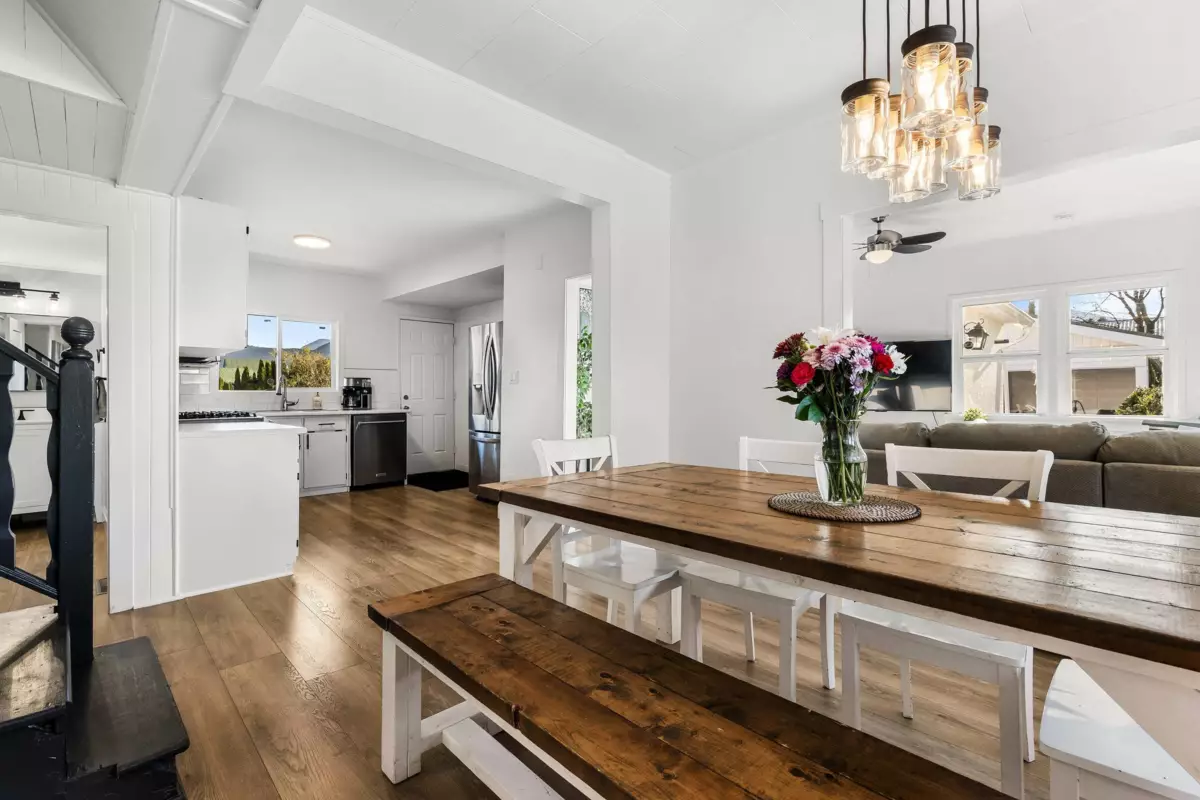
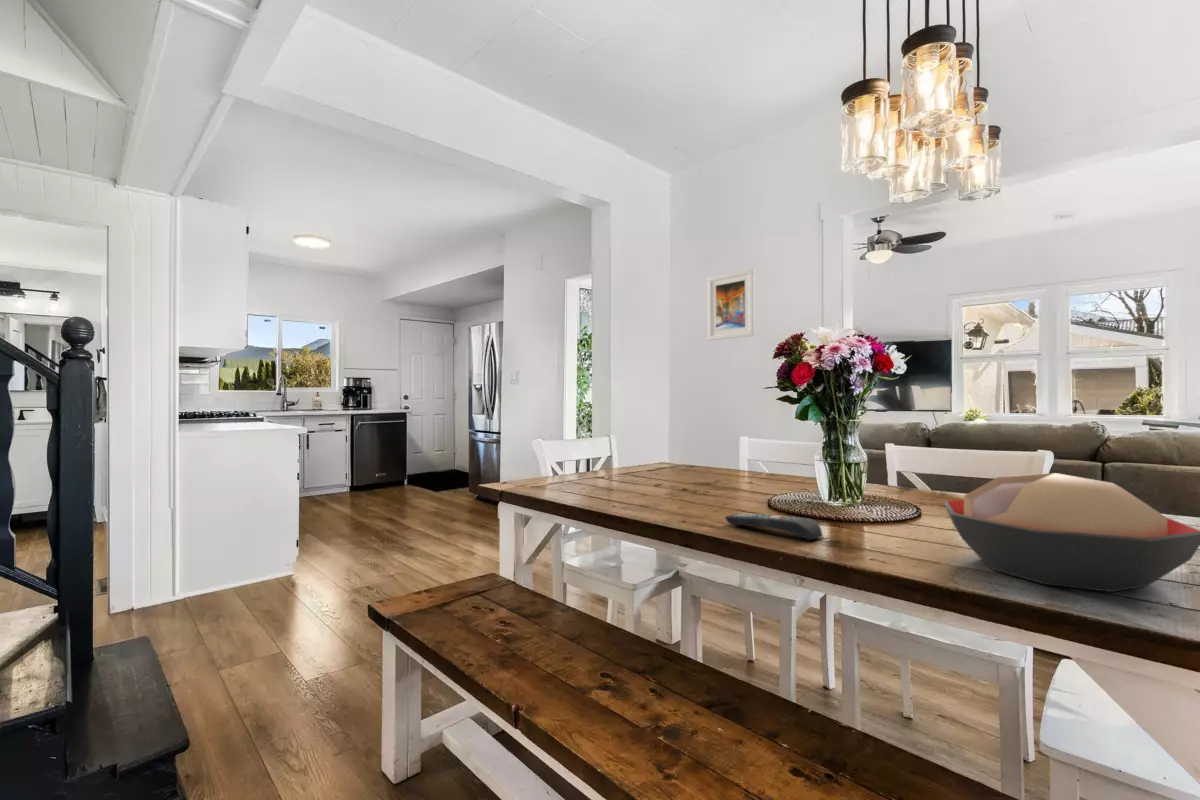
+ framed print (730, 305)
+ remote control (771, 522)
+ decorative bowl (1057, 521)
